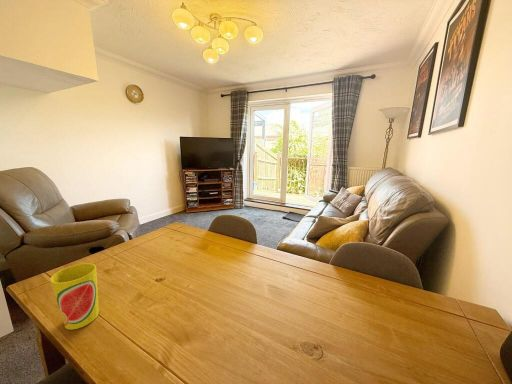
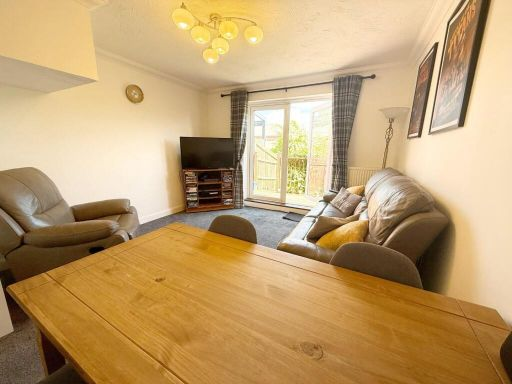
- cup (78, 296)
